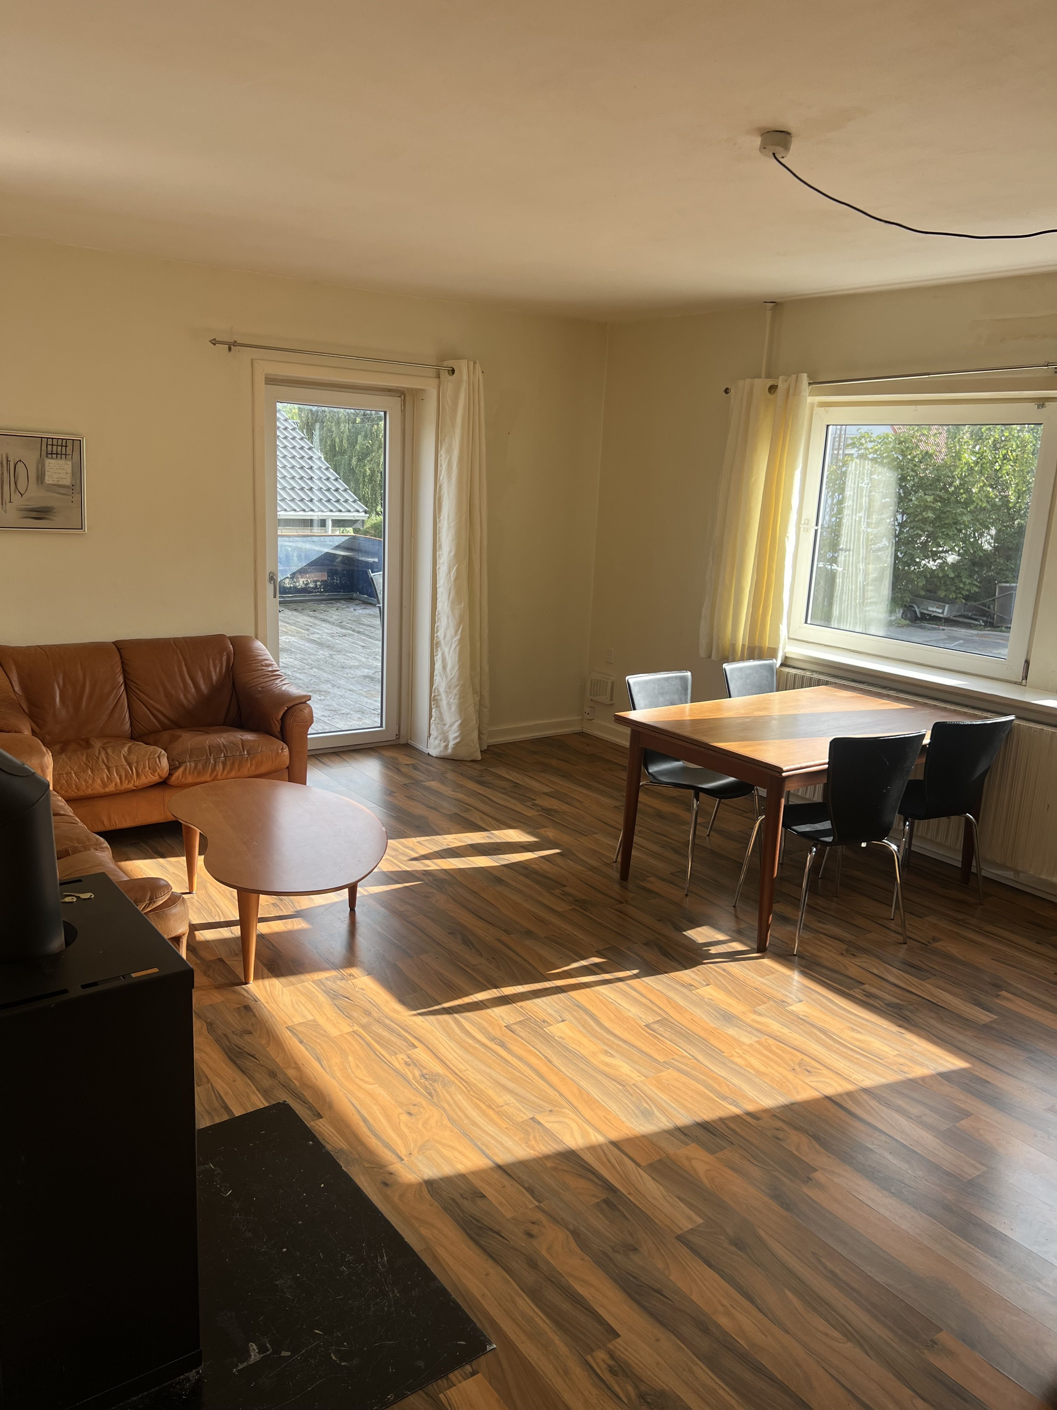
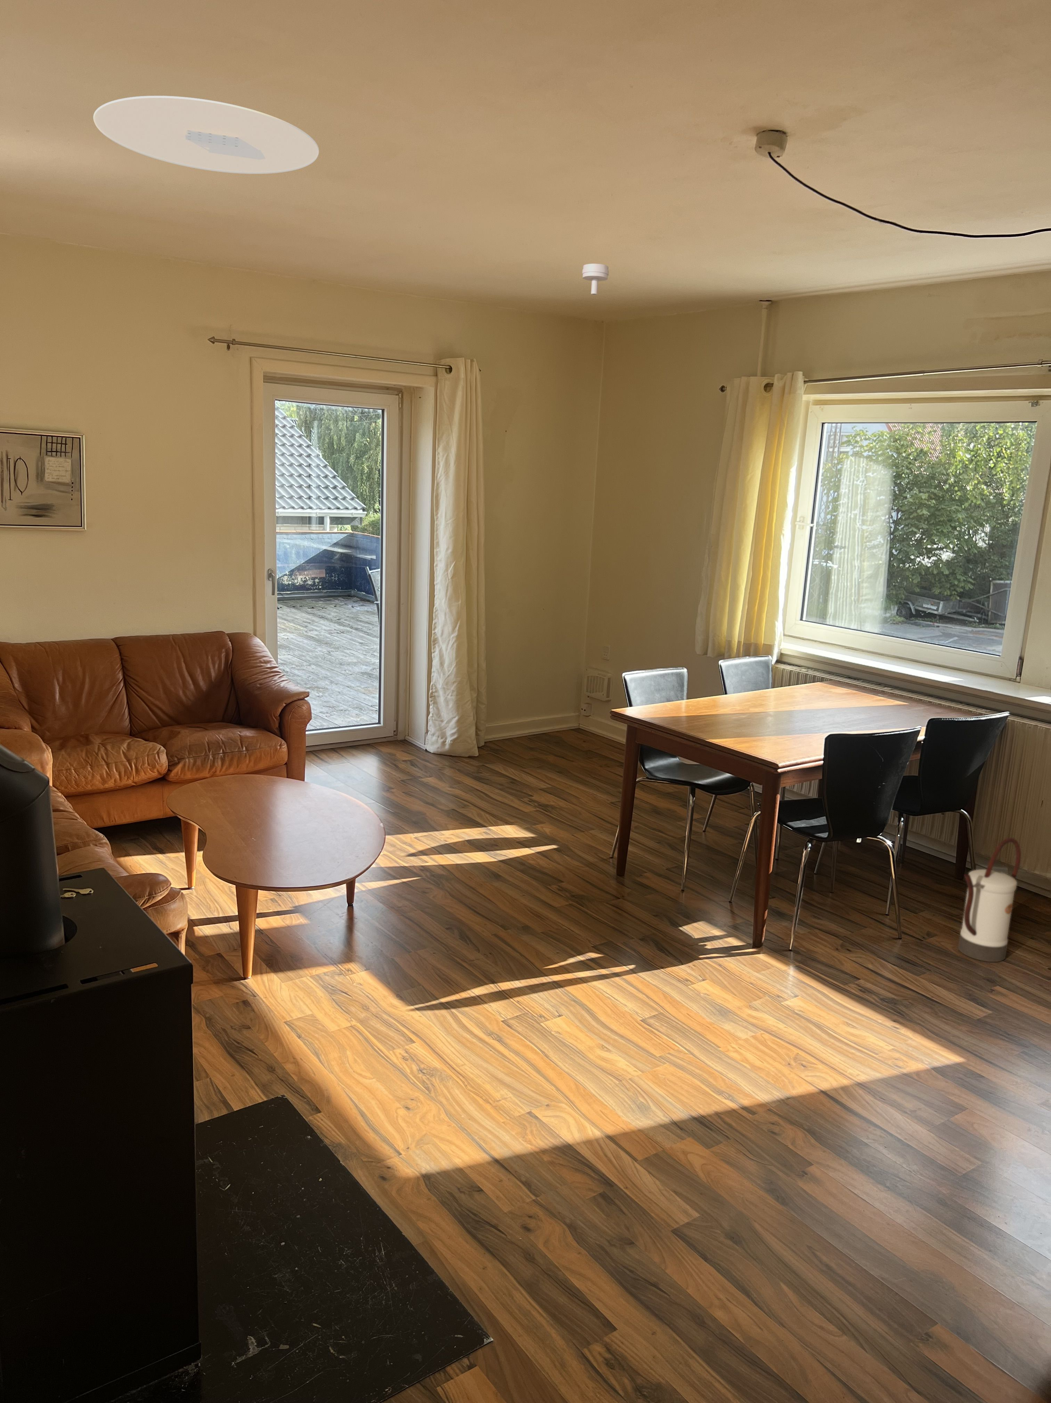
+ ceiling light (210, 128)
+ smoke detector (595, 281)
+ watering can (988, 898)
